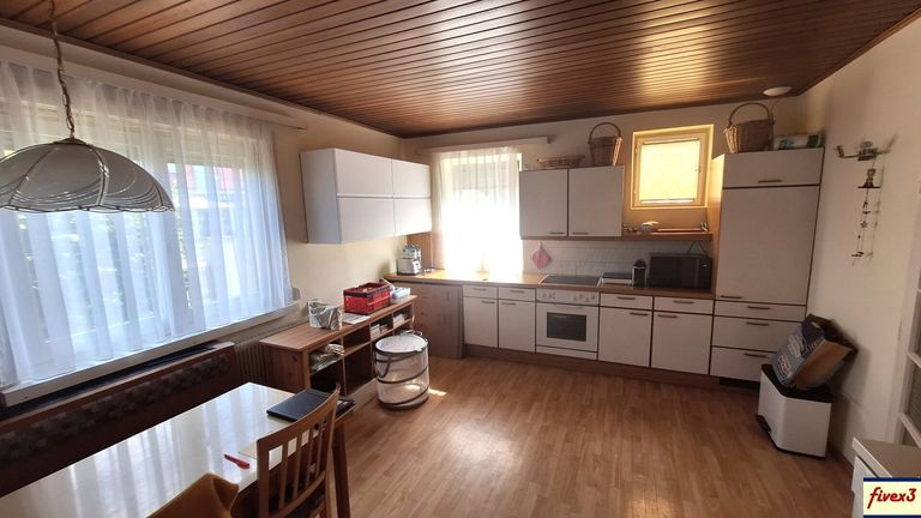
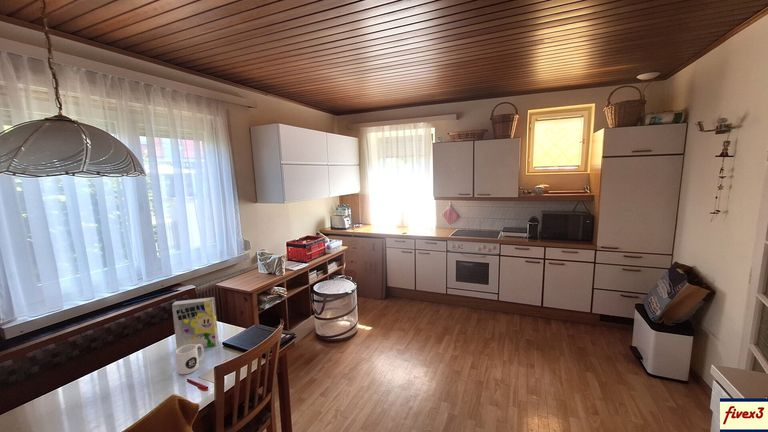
+ mug (191, 356)
+ cereal box (196, 323)
